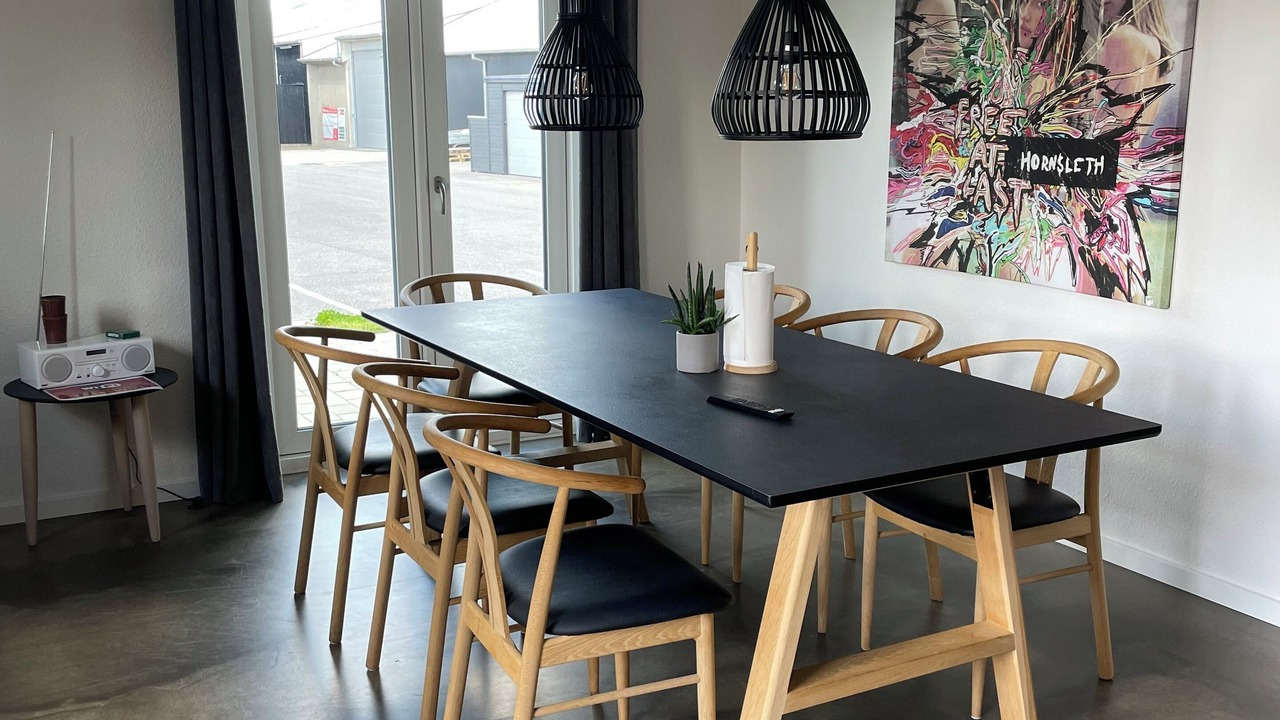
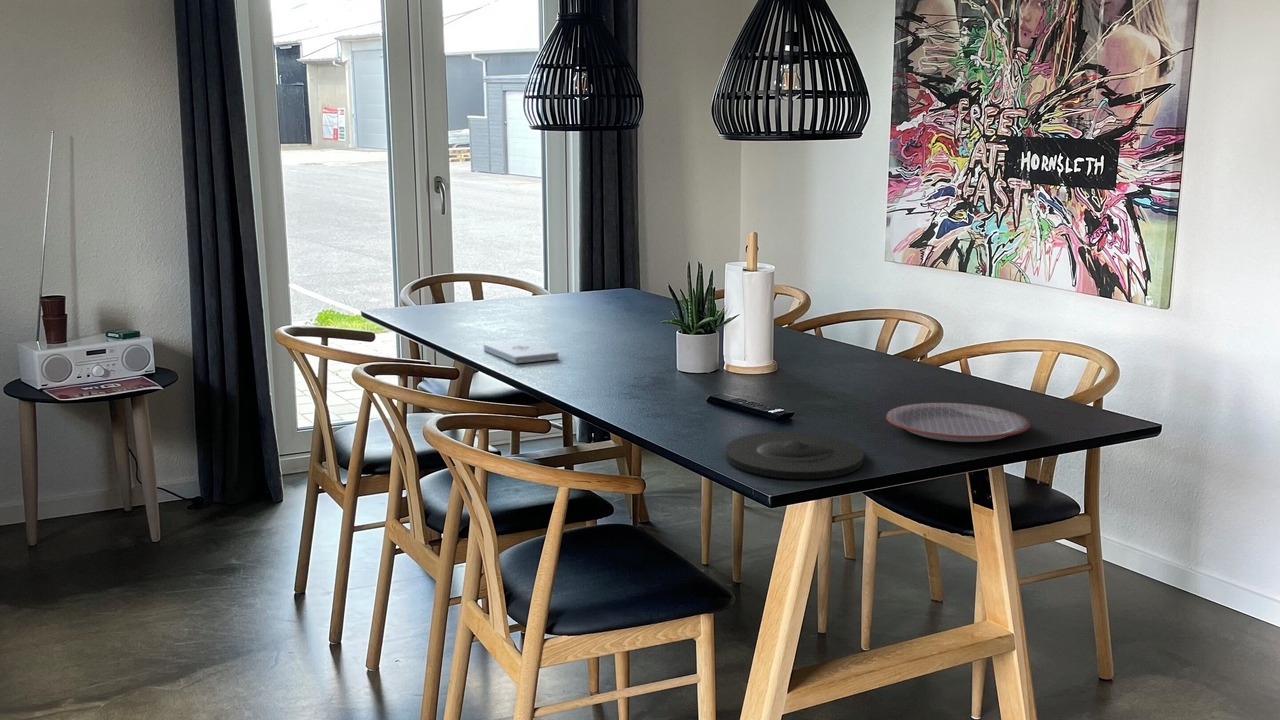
+ notepad (521, 351)
+ plate (956, 423)
+ plate (793, 449)
